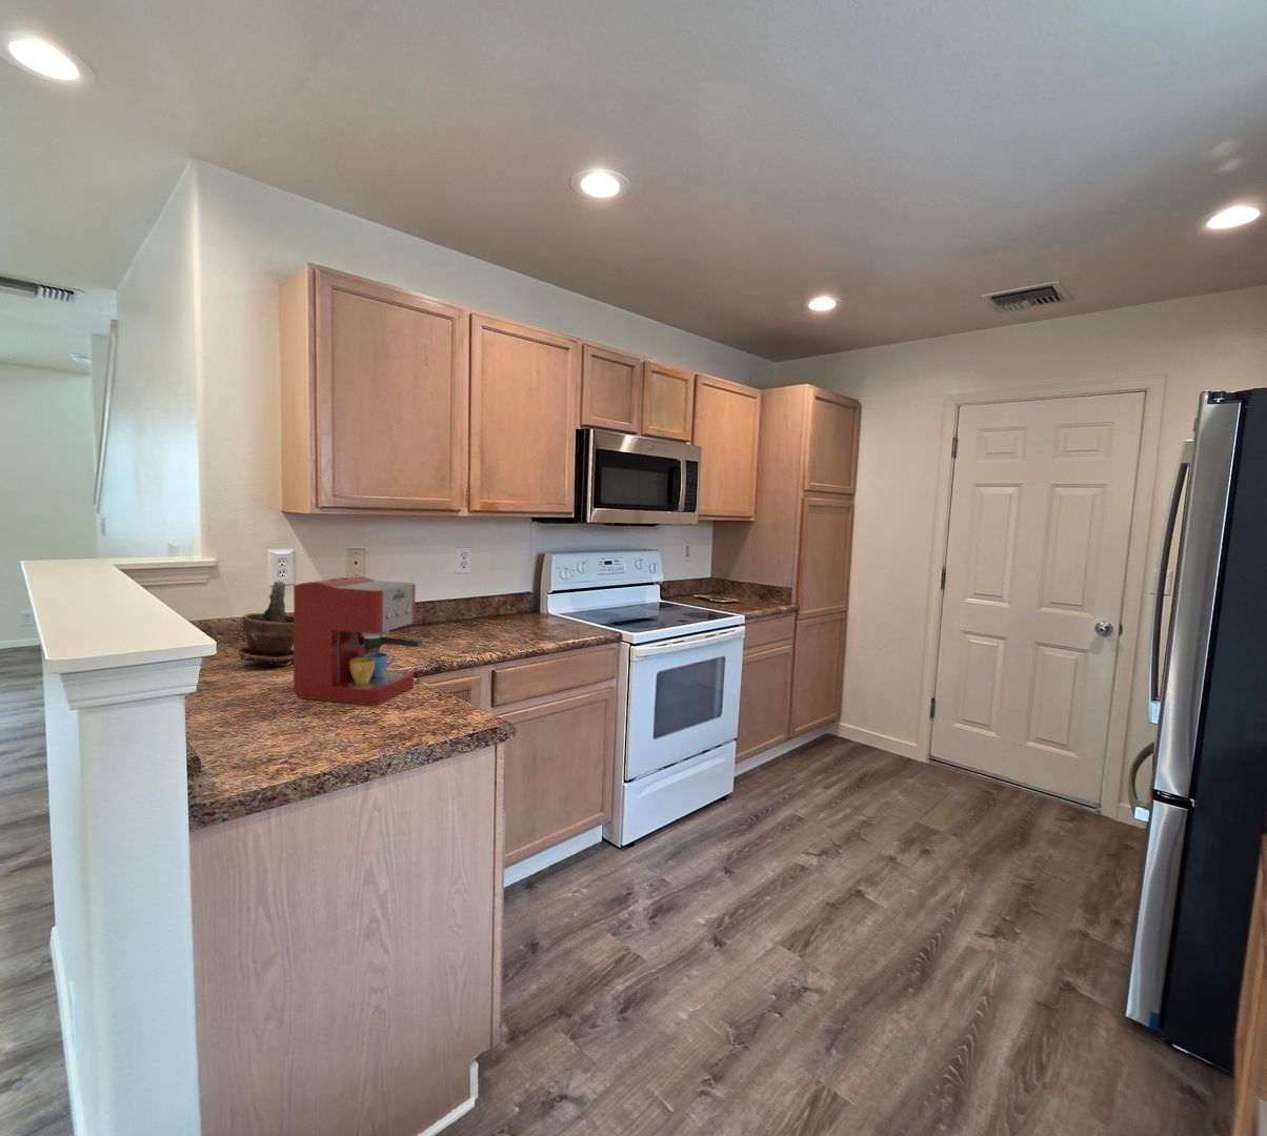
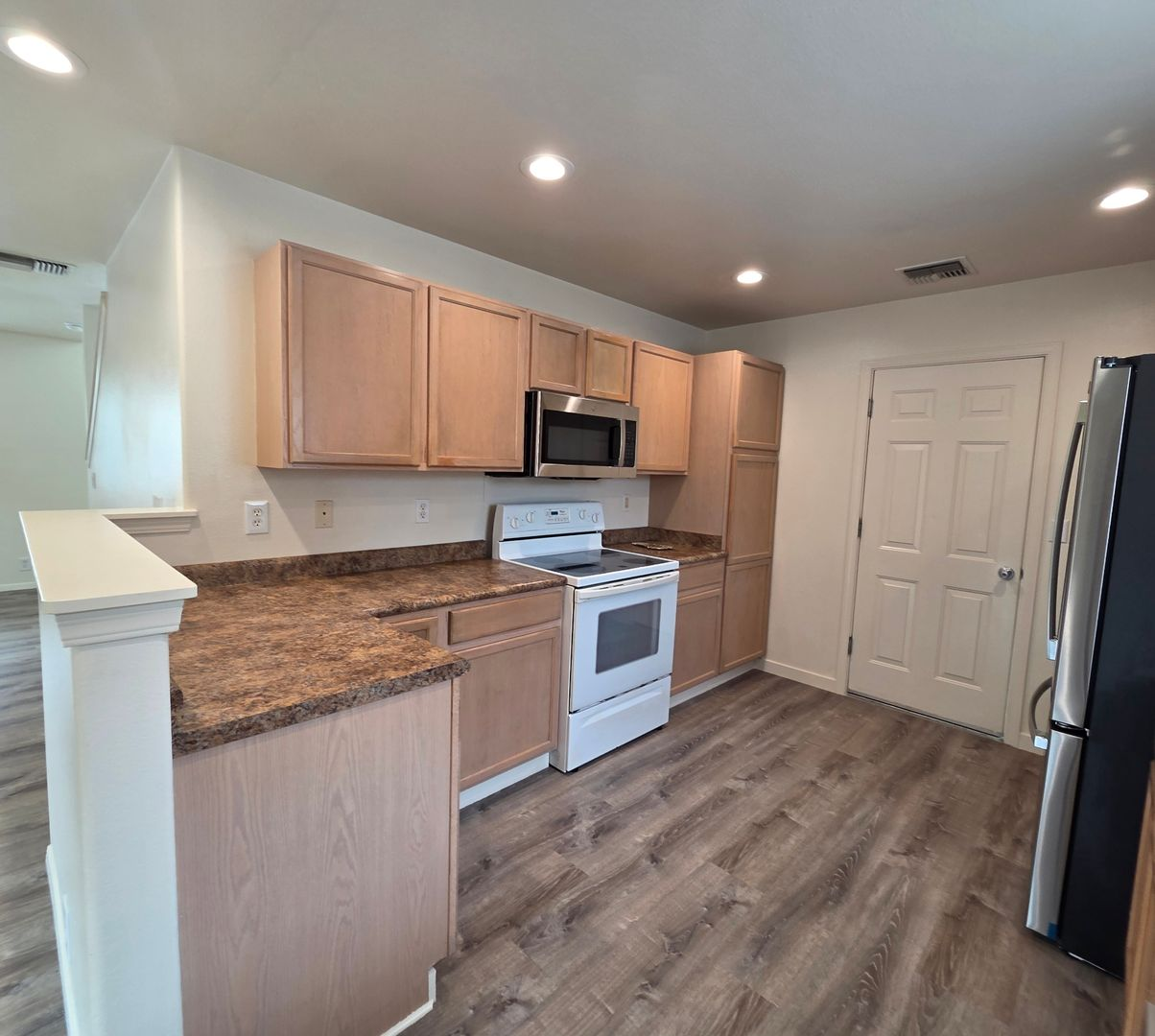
- potted plant (272, 621)
- coffee maker (355, 635)
